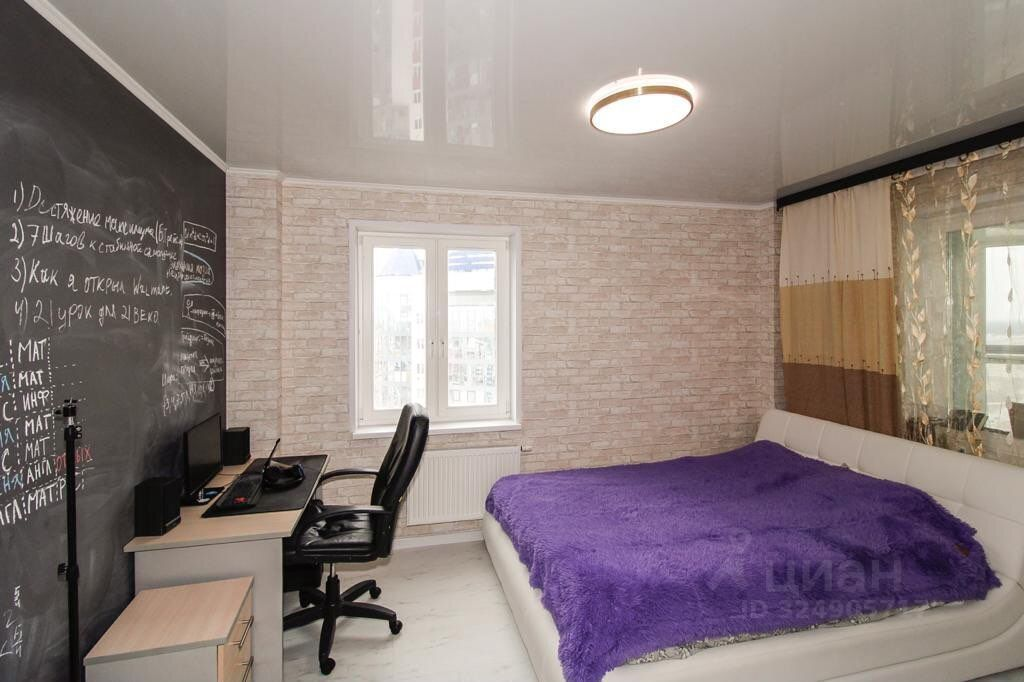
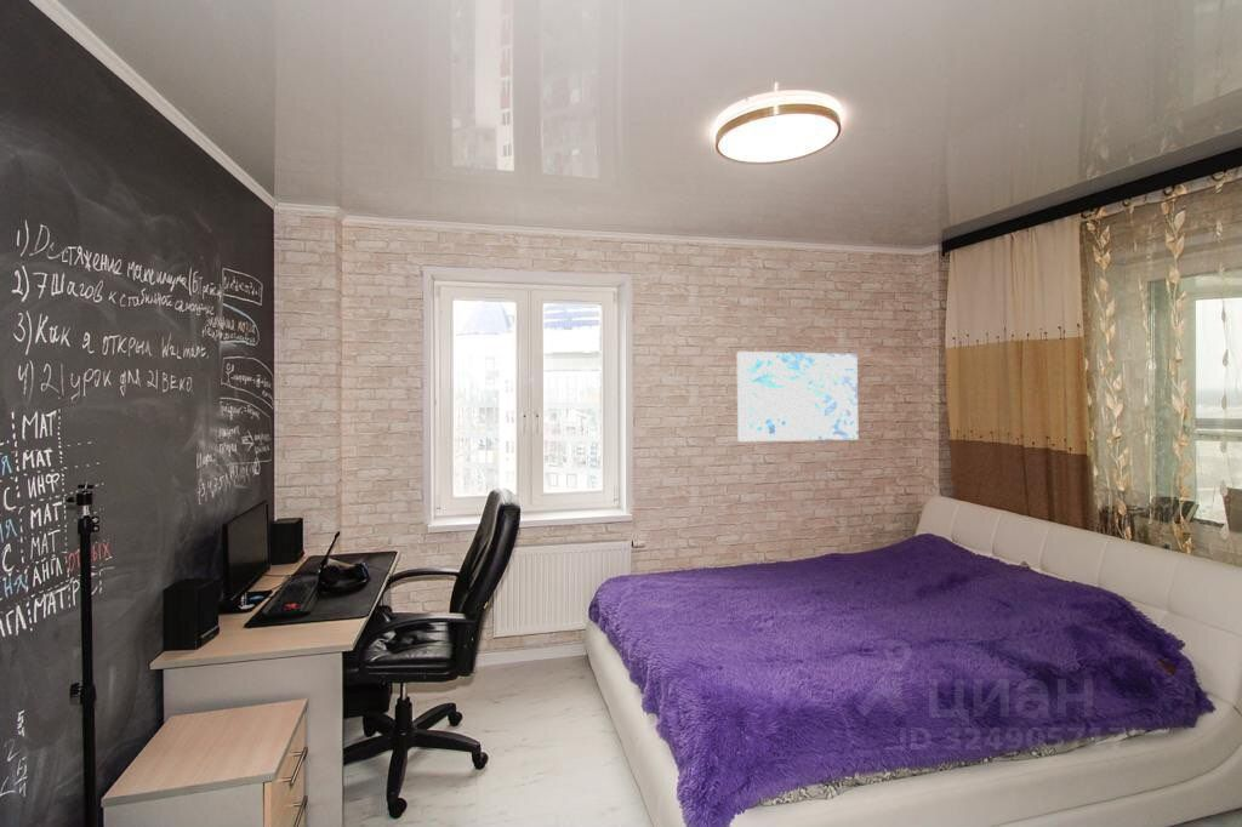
+ wall art (798, 397)
